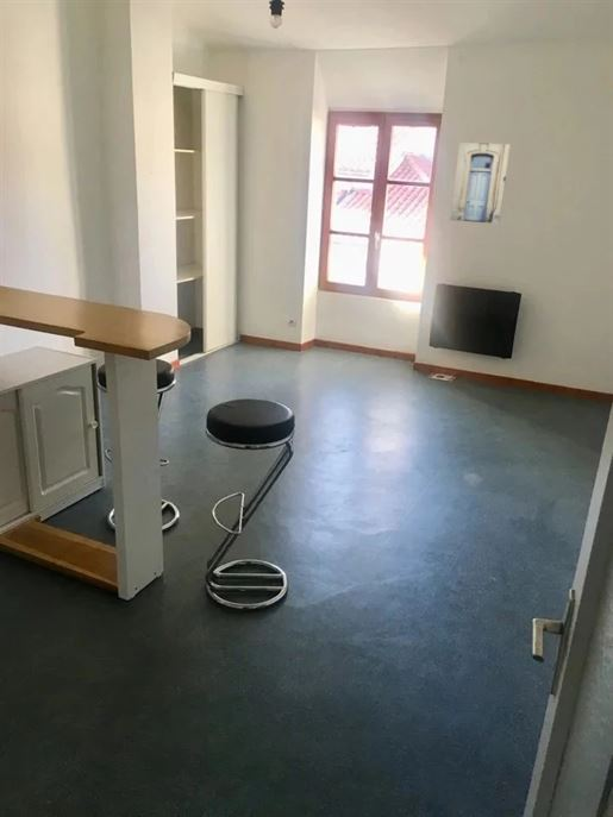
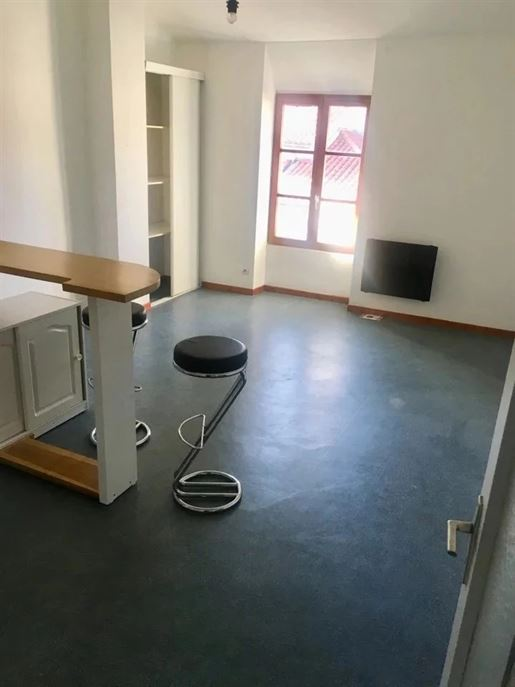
- wall art (478, 183)
